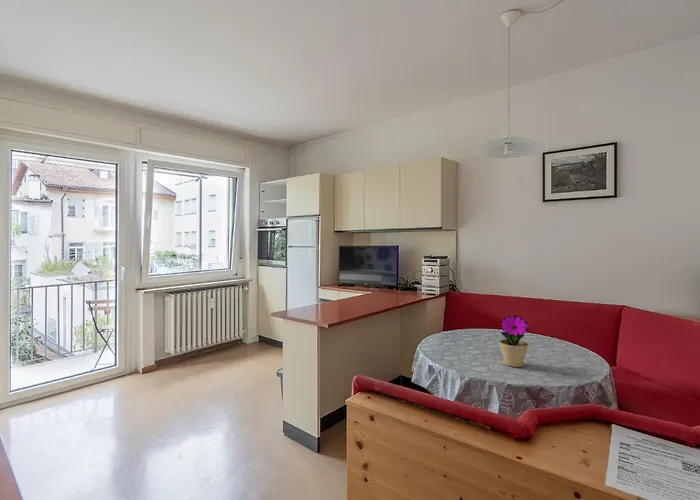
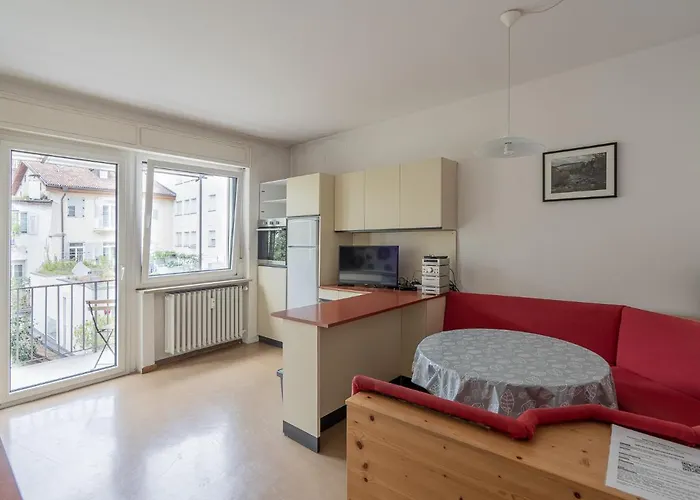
- flower pot (513, 340)
